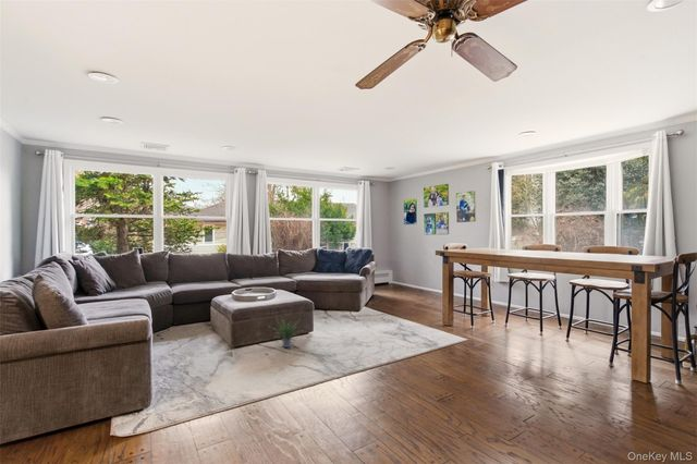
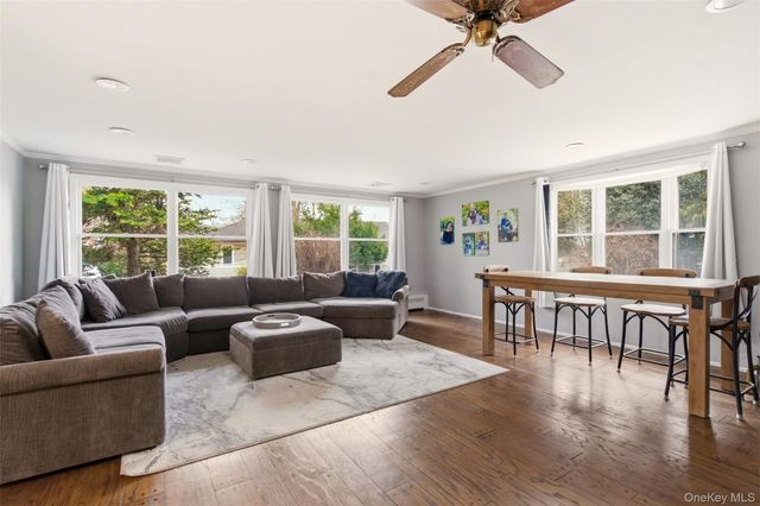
- potted plant (285, 329)
